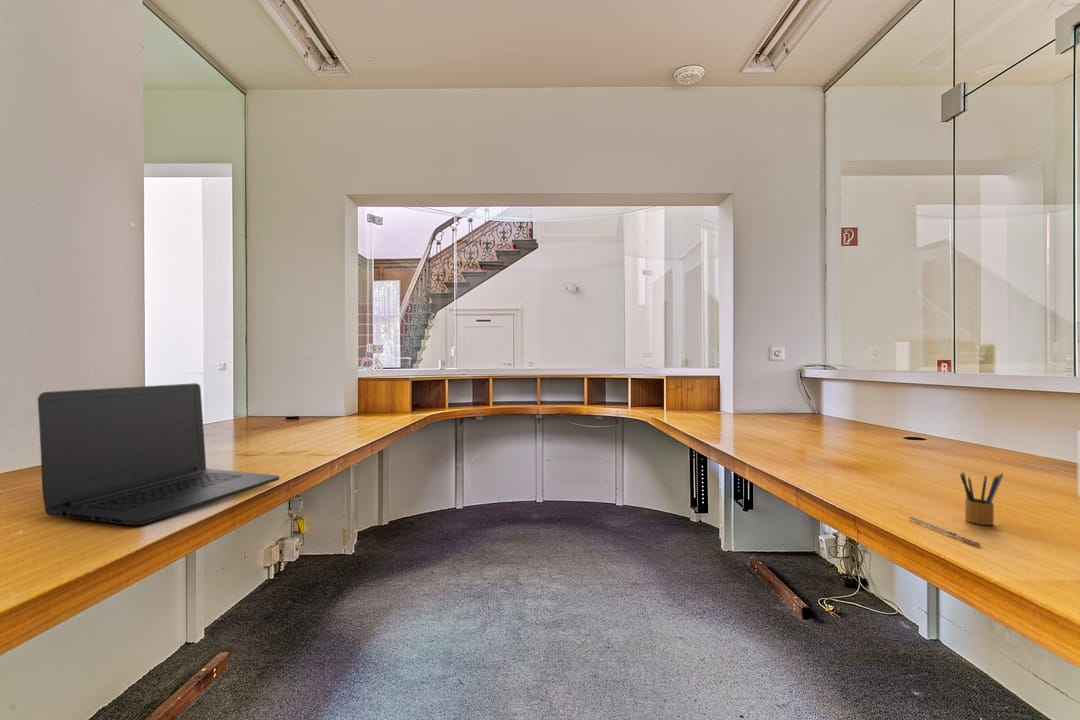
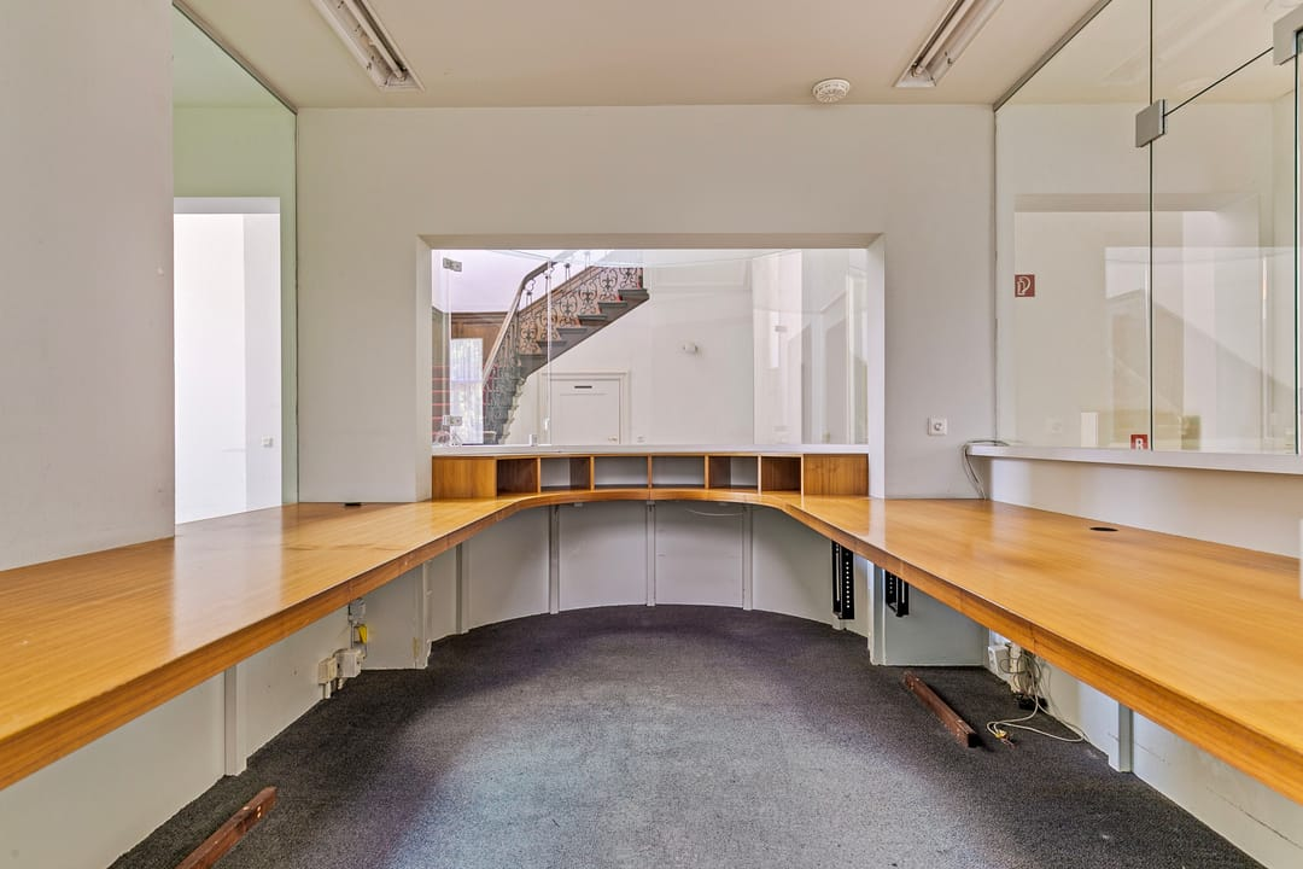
- pen (941, 529)
- laptop (174, 442)
- pencil box (981, 496)
